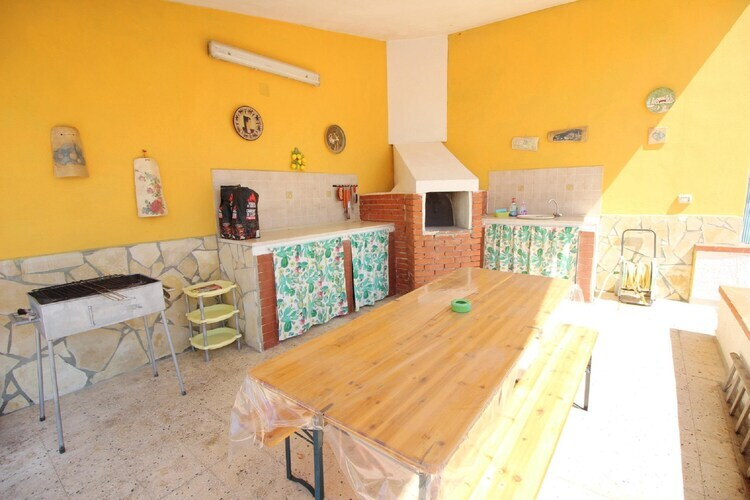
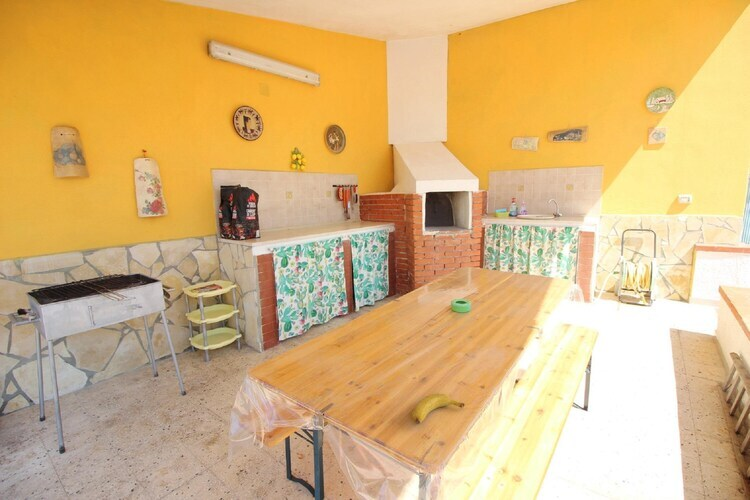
+ banana (434, 408)
